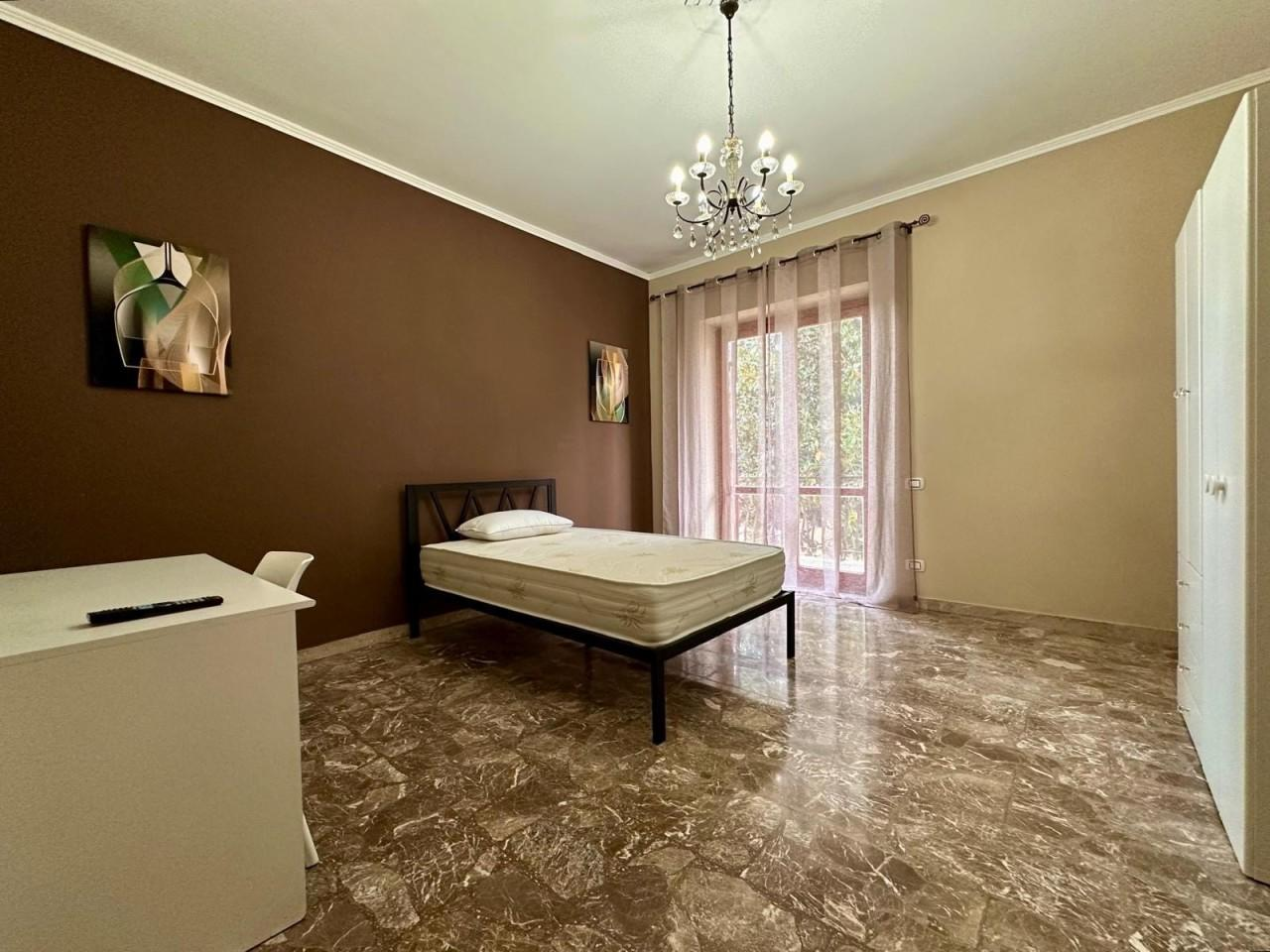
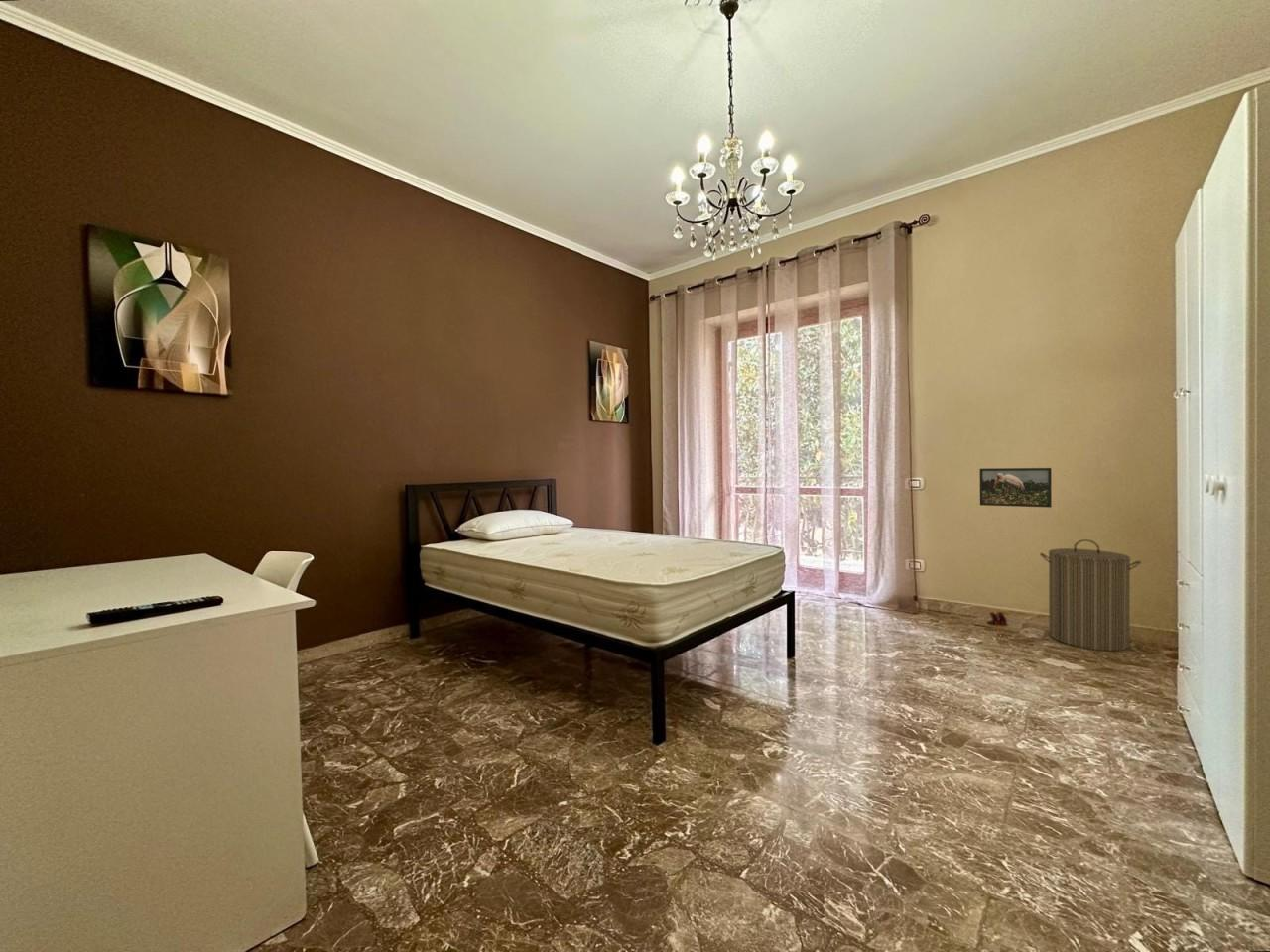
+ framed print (1014, 487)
+ laundry hamper (1087, 590)
+ slippers (997, 618)
